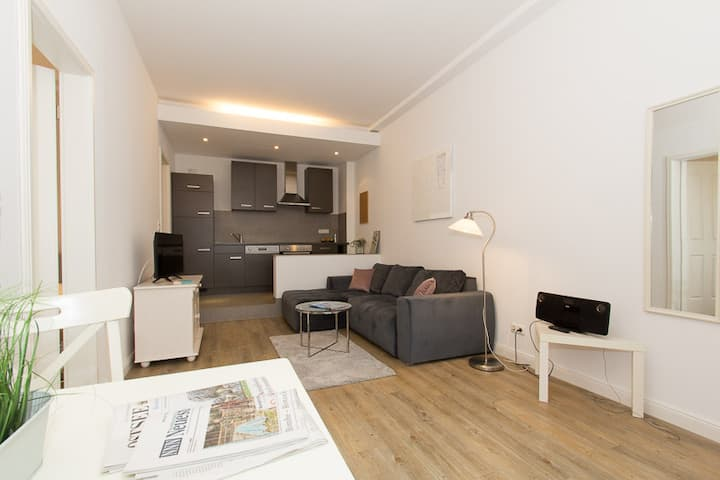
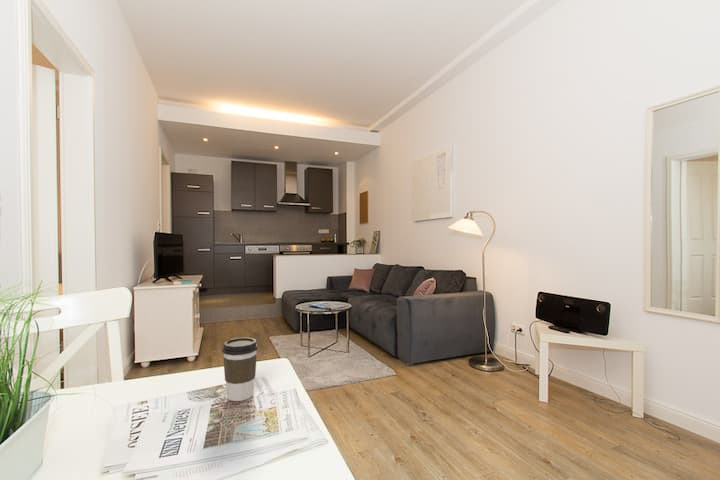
+ coffee cup (240, 368)
